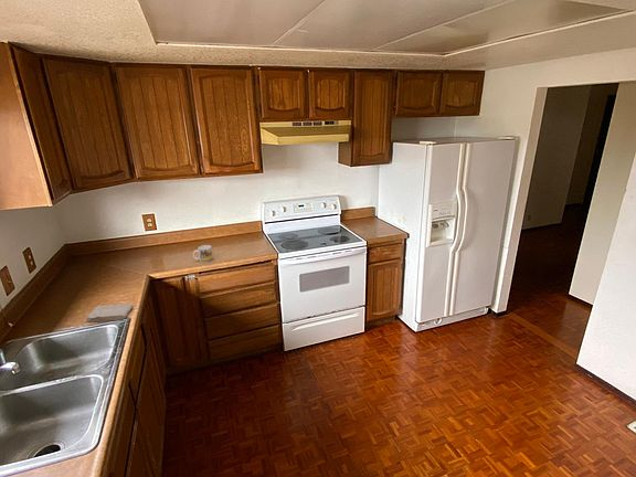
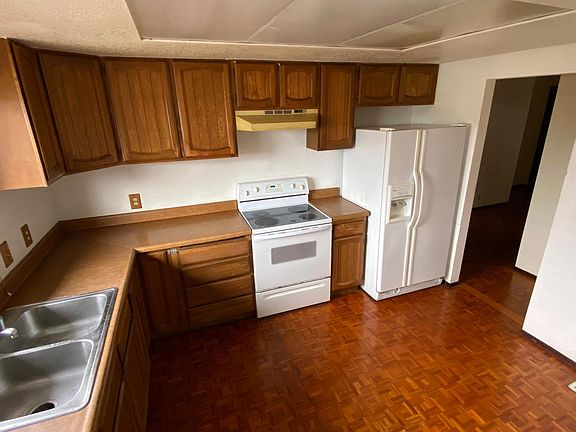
- mug (202, 254)
- washcloth (109, 311)
